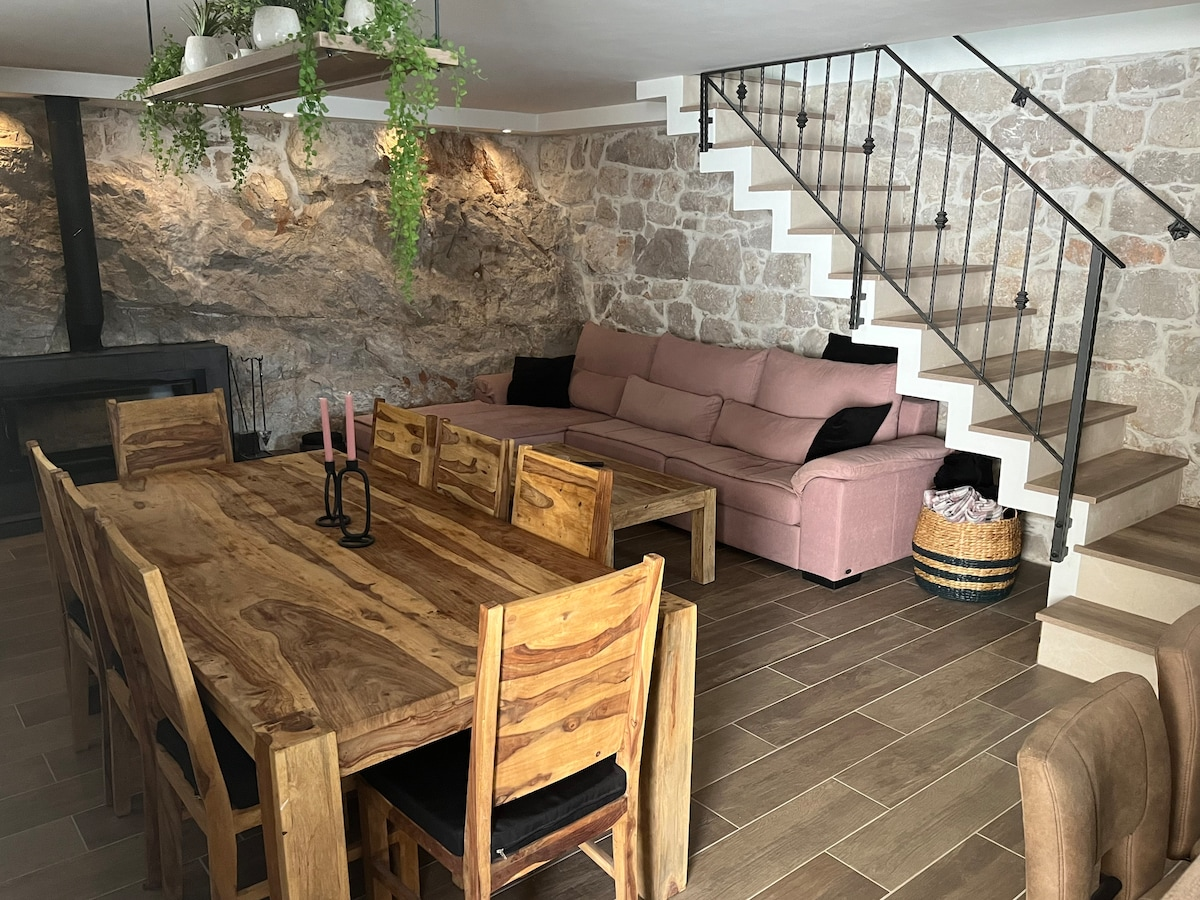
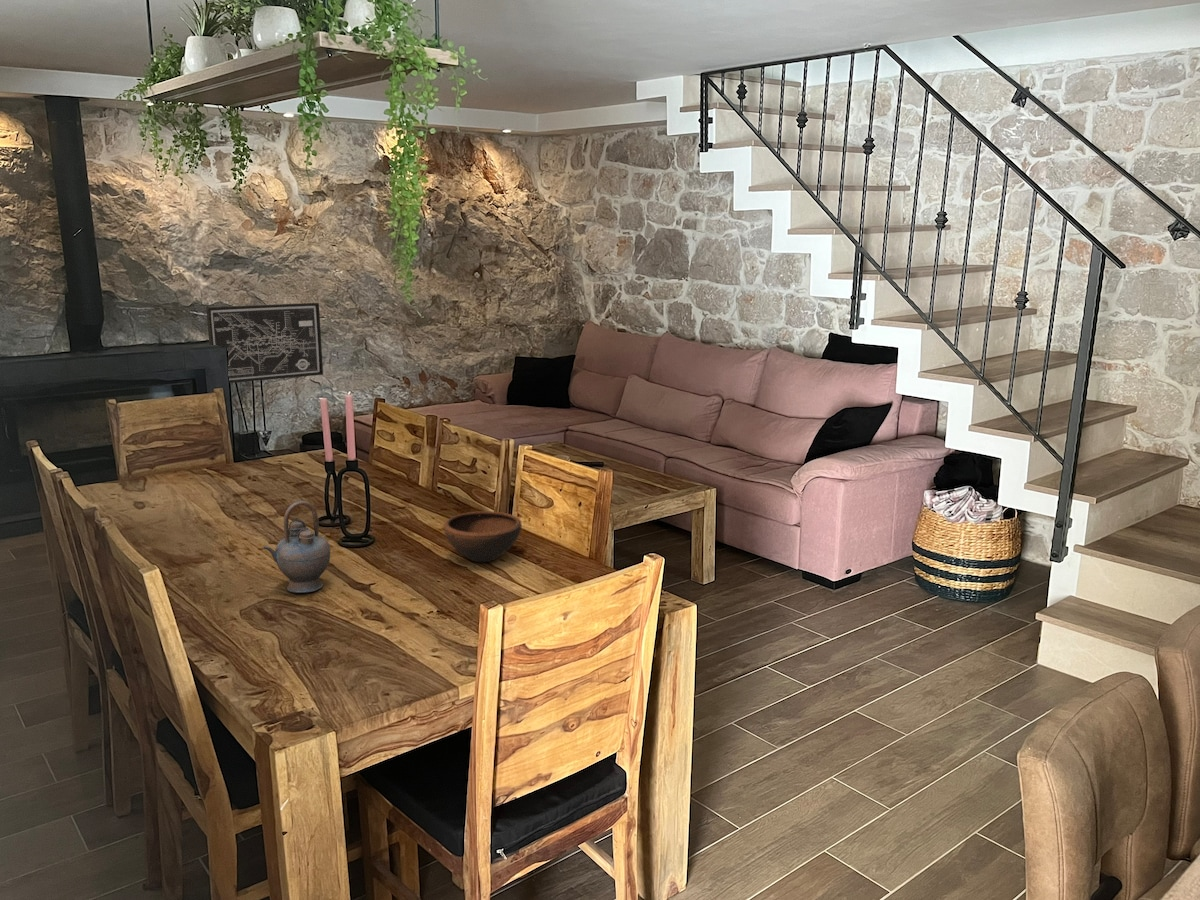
+ bowl (483, 540)
+ teapot (296, 546)
+ wall art (266, 342)
